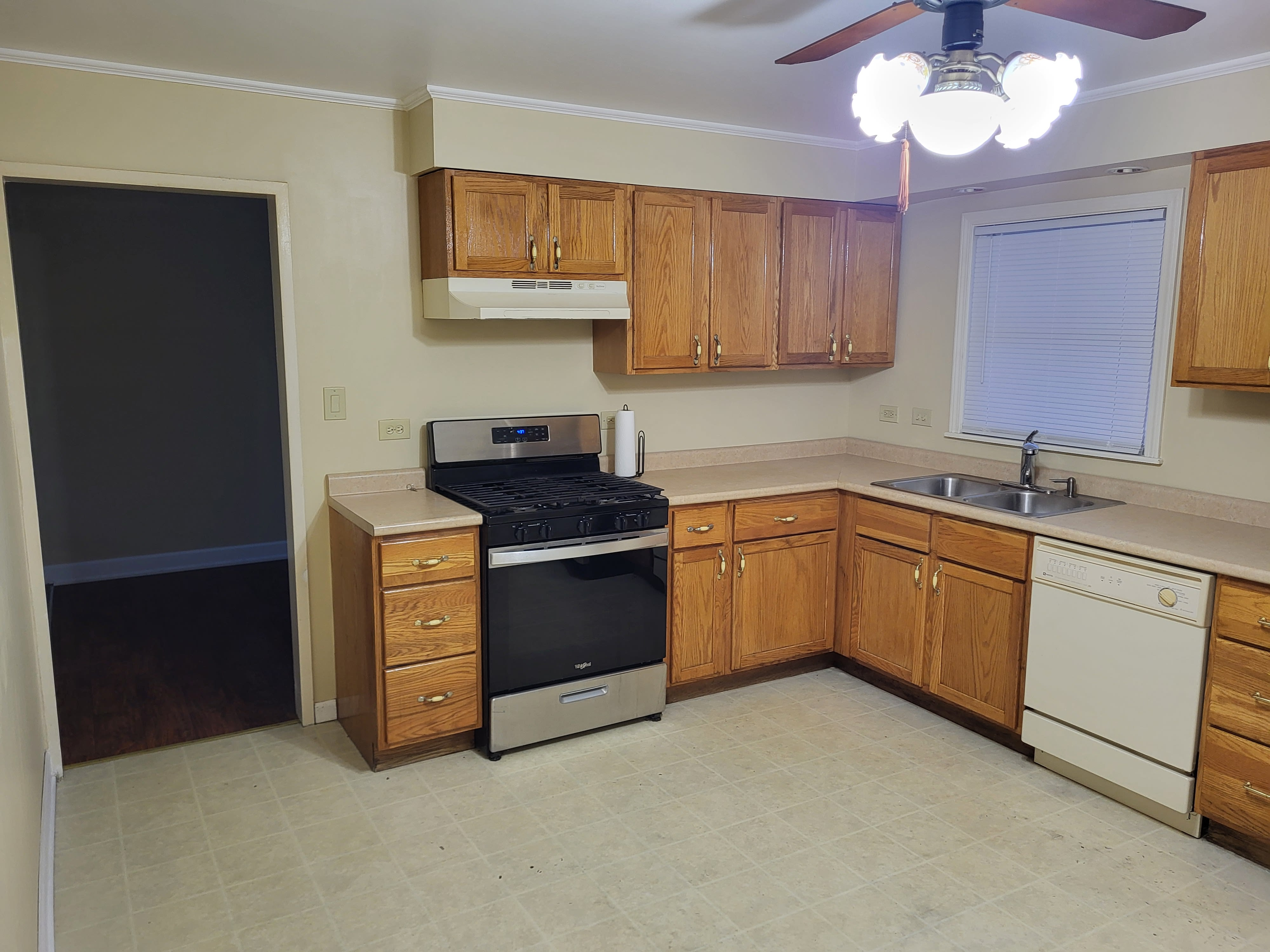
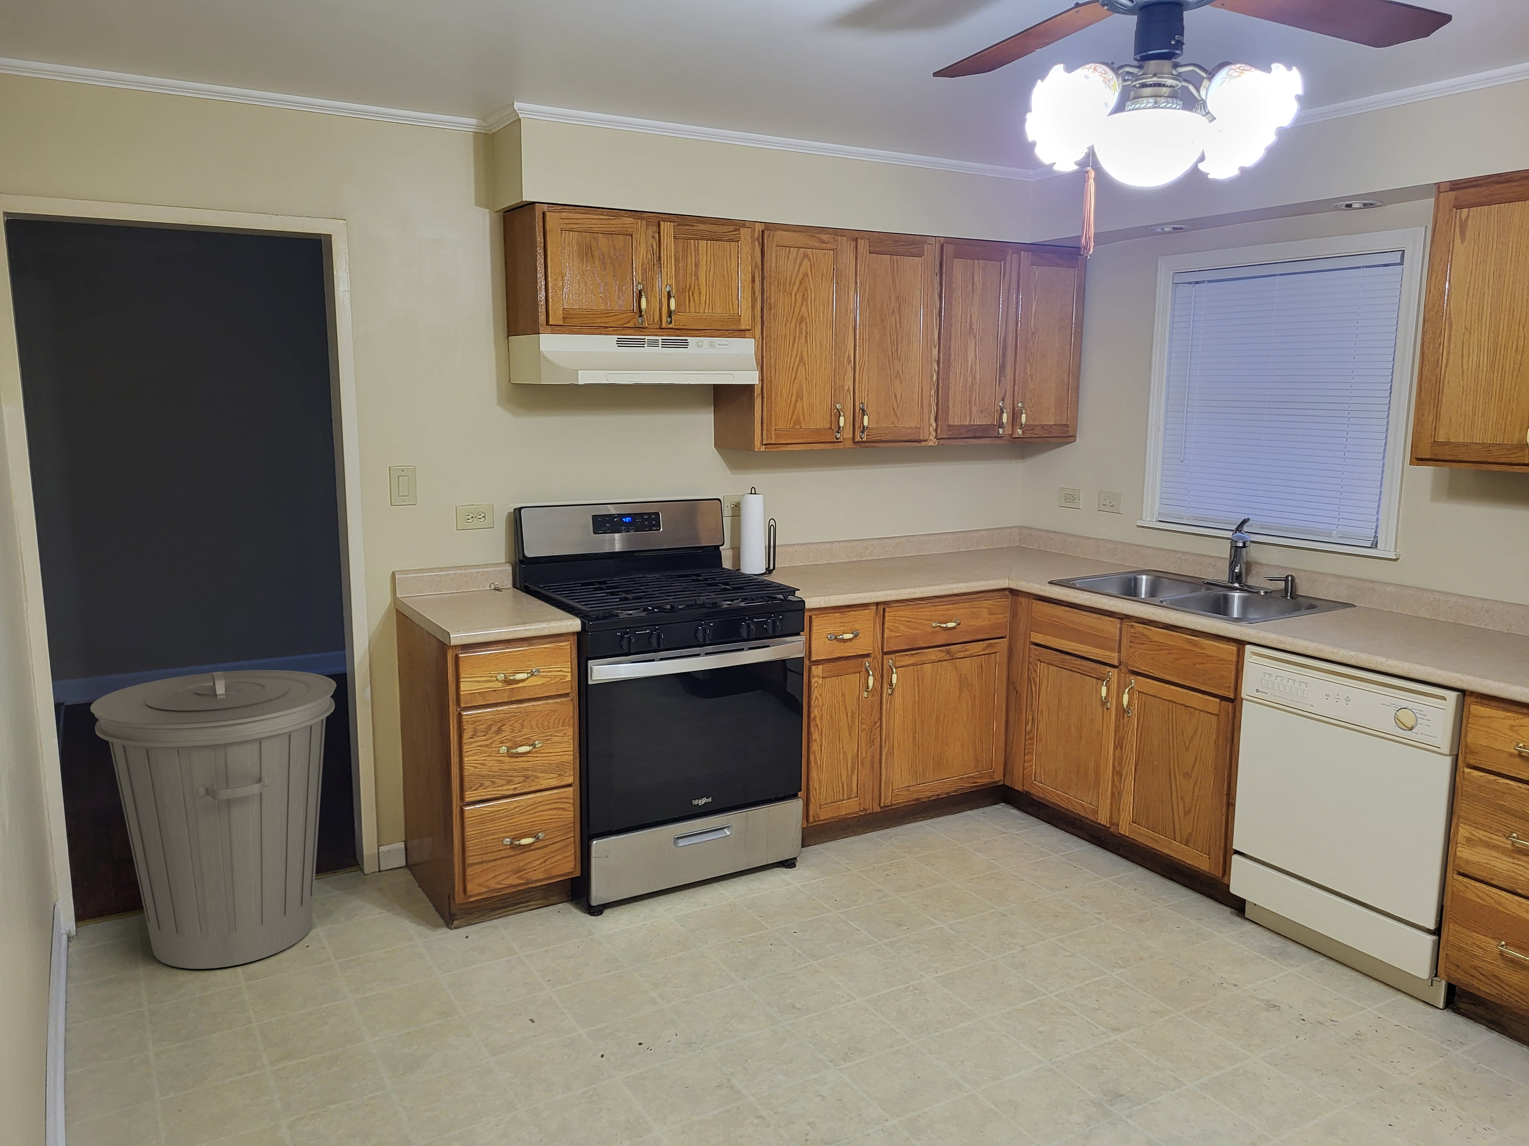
+ trash can (225, 807)
